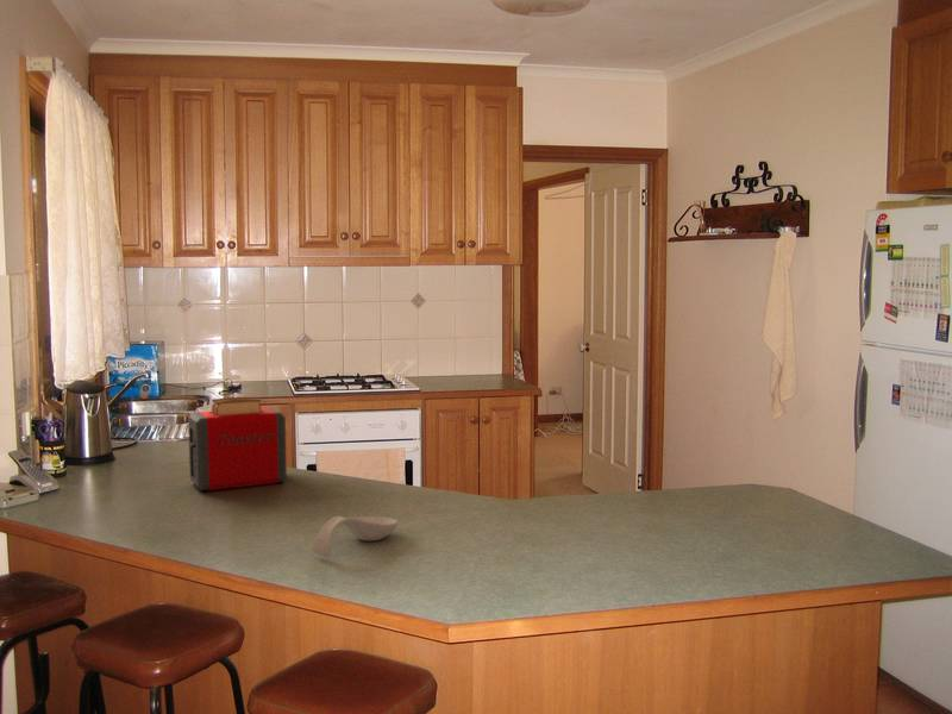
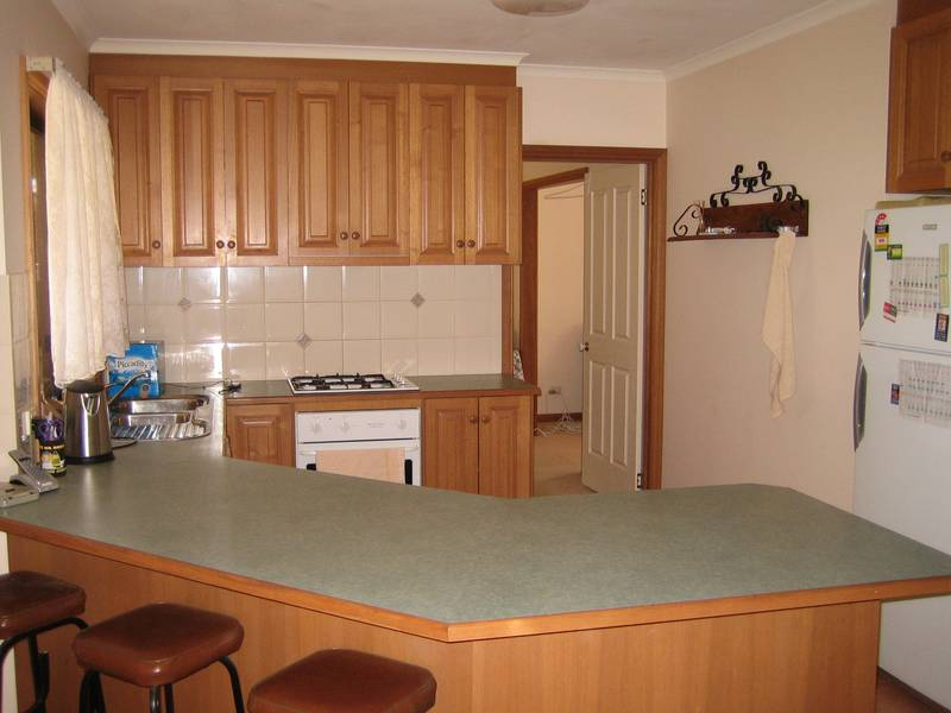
- spoon rest (356, 527)
- toaster (236, 440)
